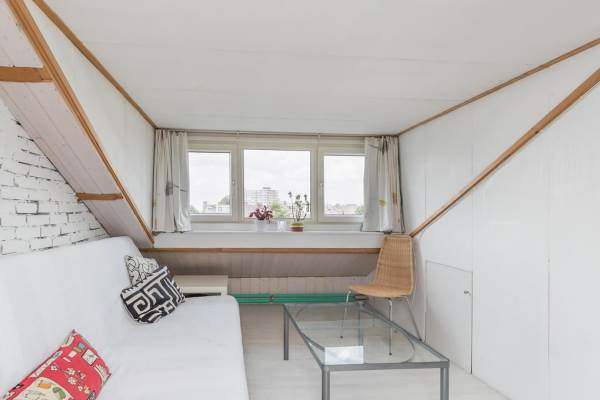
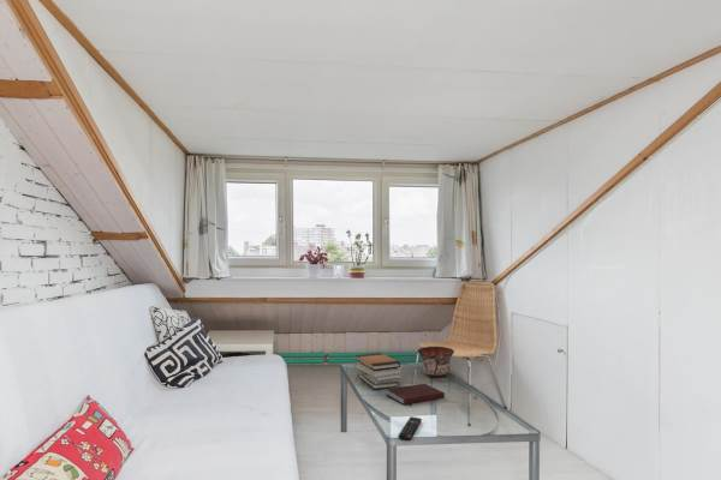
+ notebook (415, 394)
+ book stack (377, 370)
+ remote control (410, 427)
+ bowl (435, 362)
